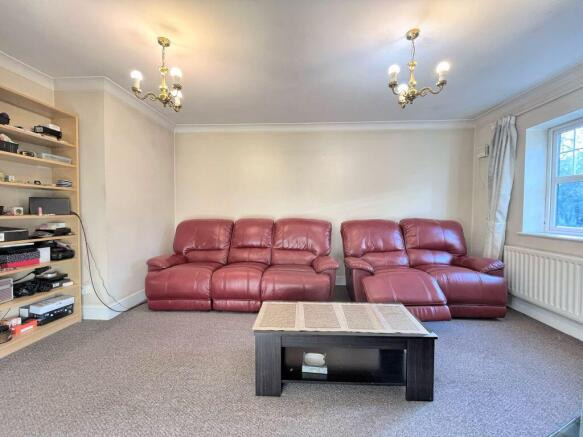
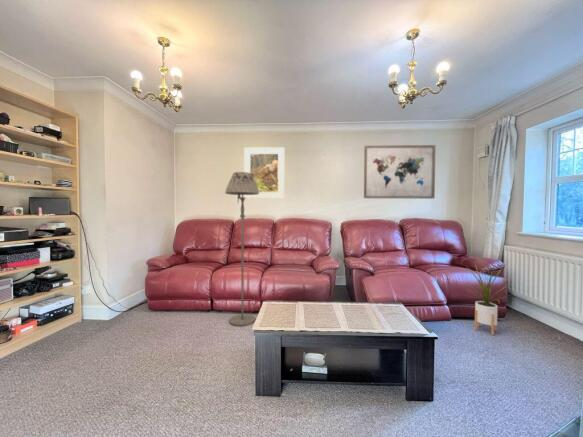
+ house plant (486, 295)
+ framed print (264, 173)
+ floor lamp (242, 247)
+ wall art (399, 172)
